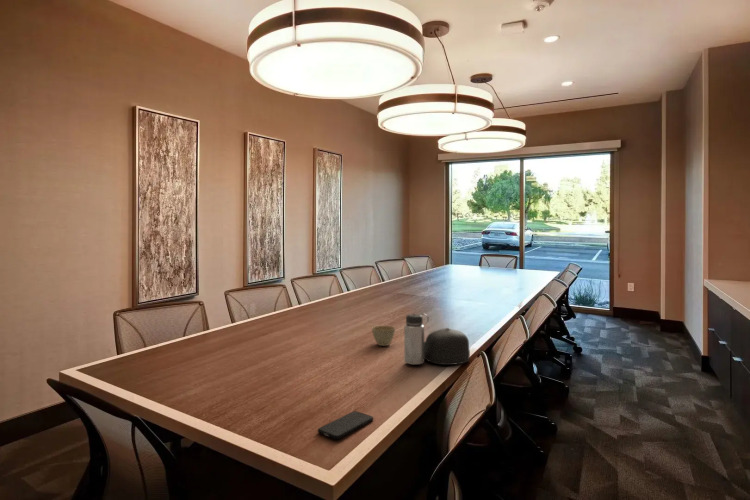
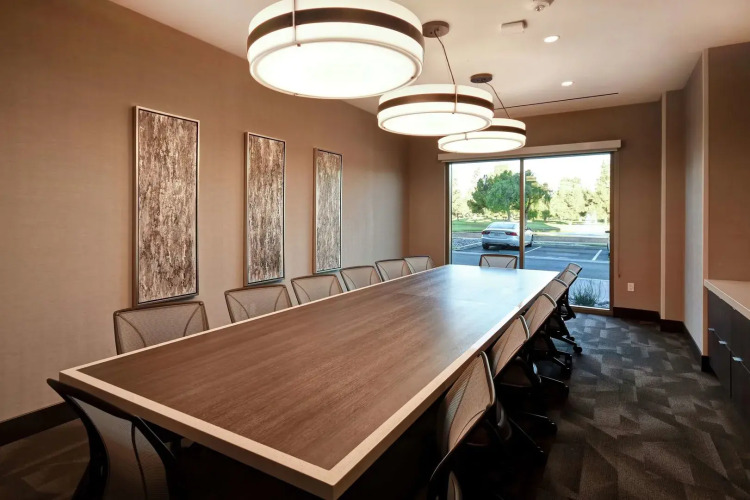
- flower pot (383, 336)
- water bottle (440, 334)
- smartphone (346, 424)
